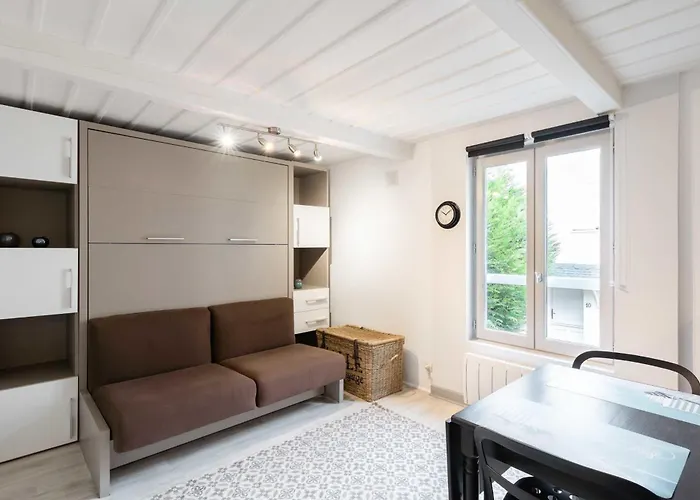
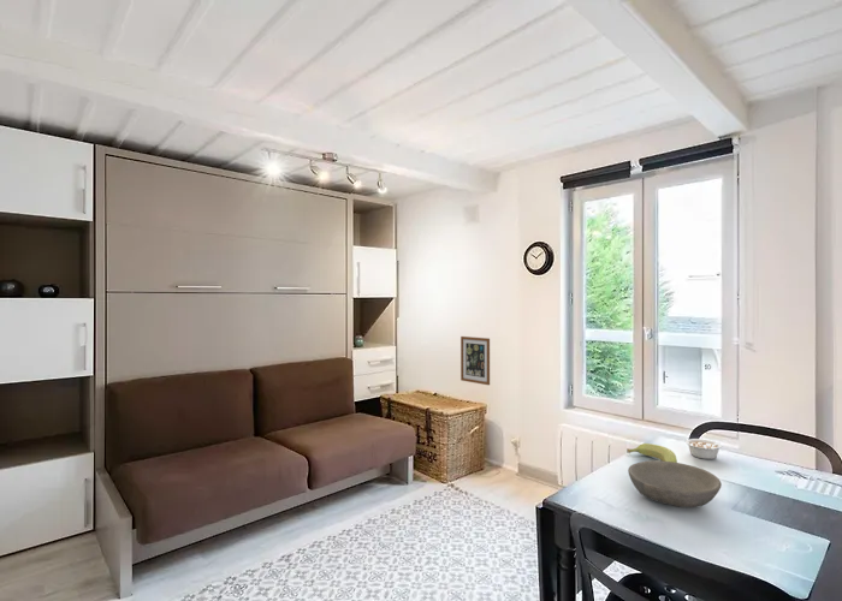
+ wall art (474, 359)
+ banana (651, 453)
+ bowl (672, 486)
+ legume (704, 447)
